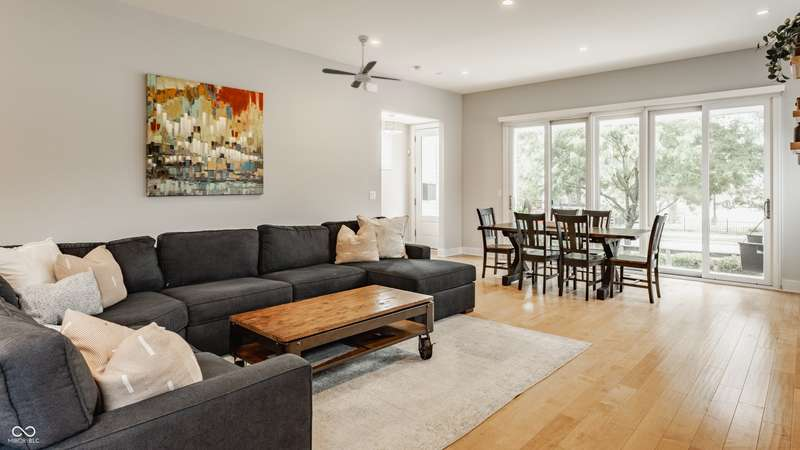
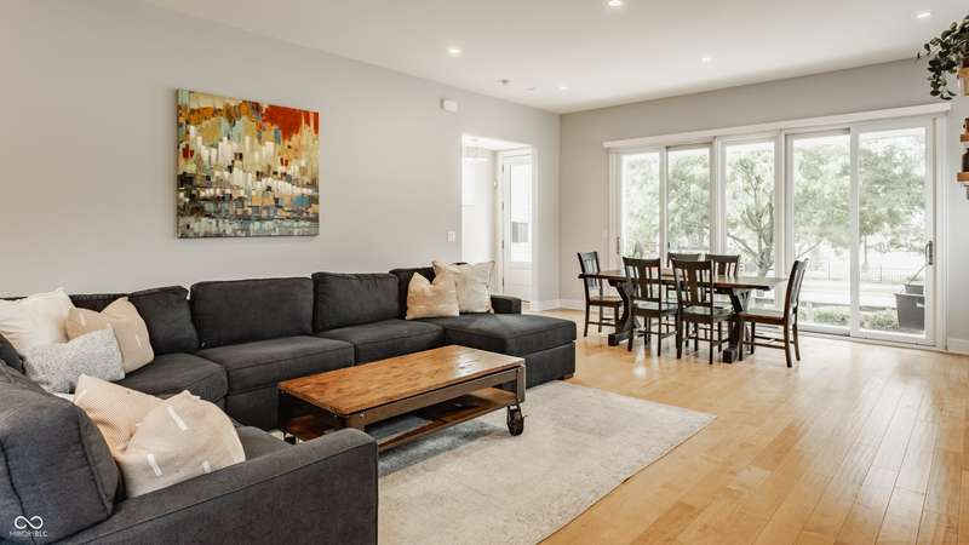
- ceiling fan (362, 58)
